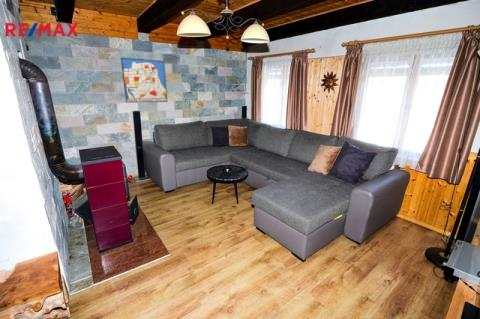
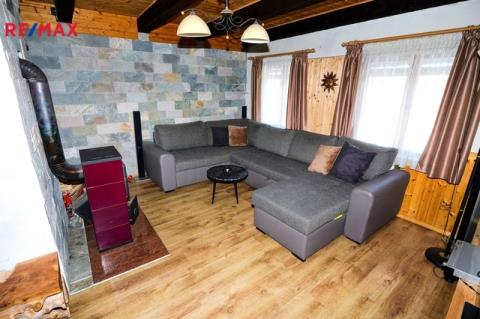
- wall art (145, 81)
